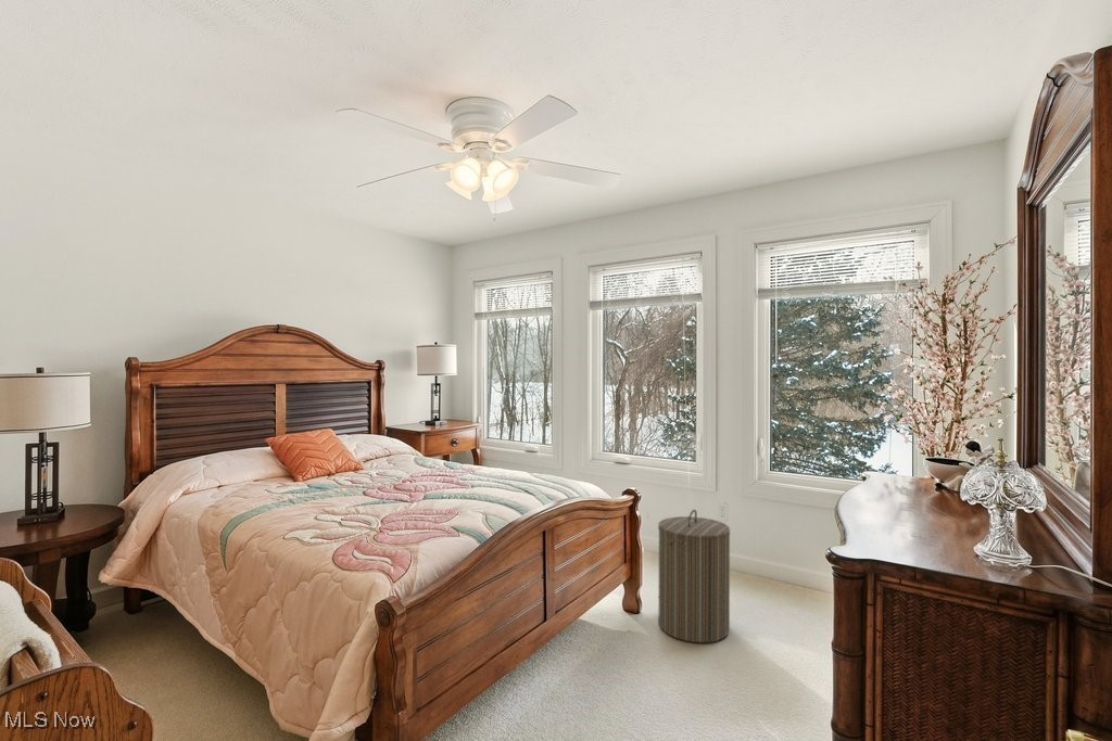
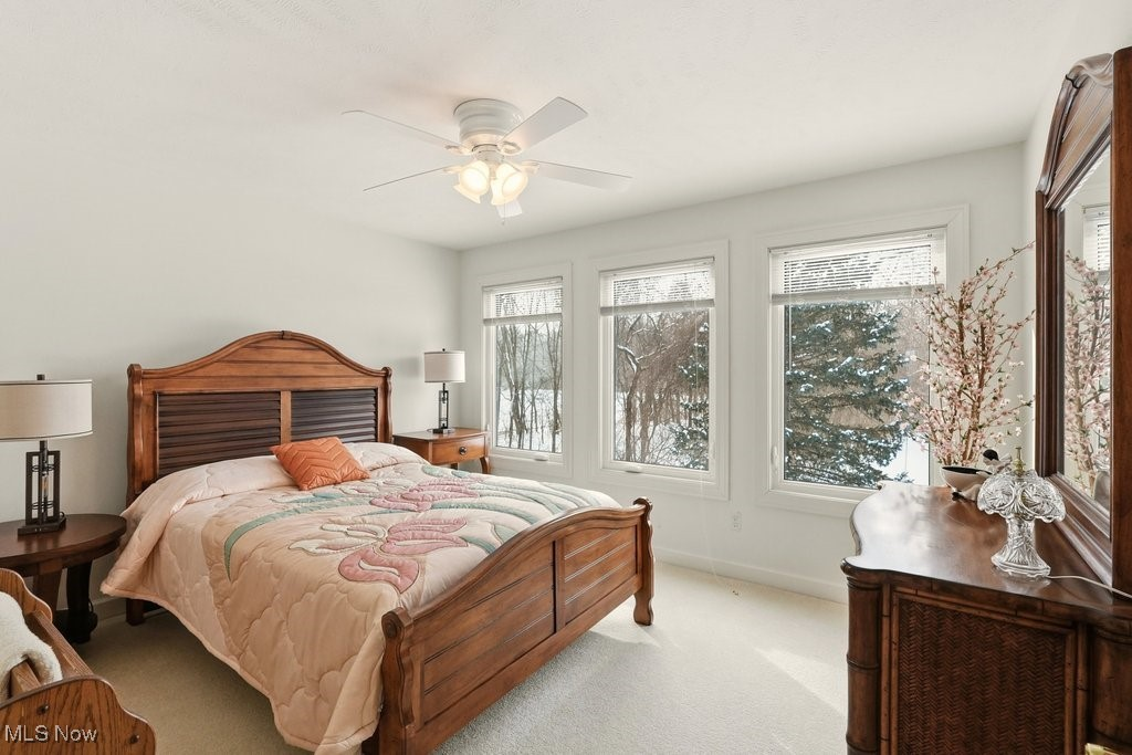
- laundry hamper (693, 567)
